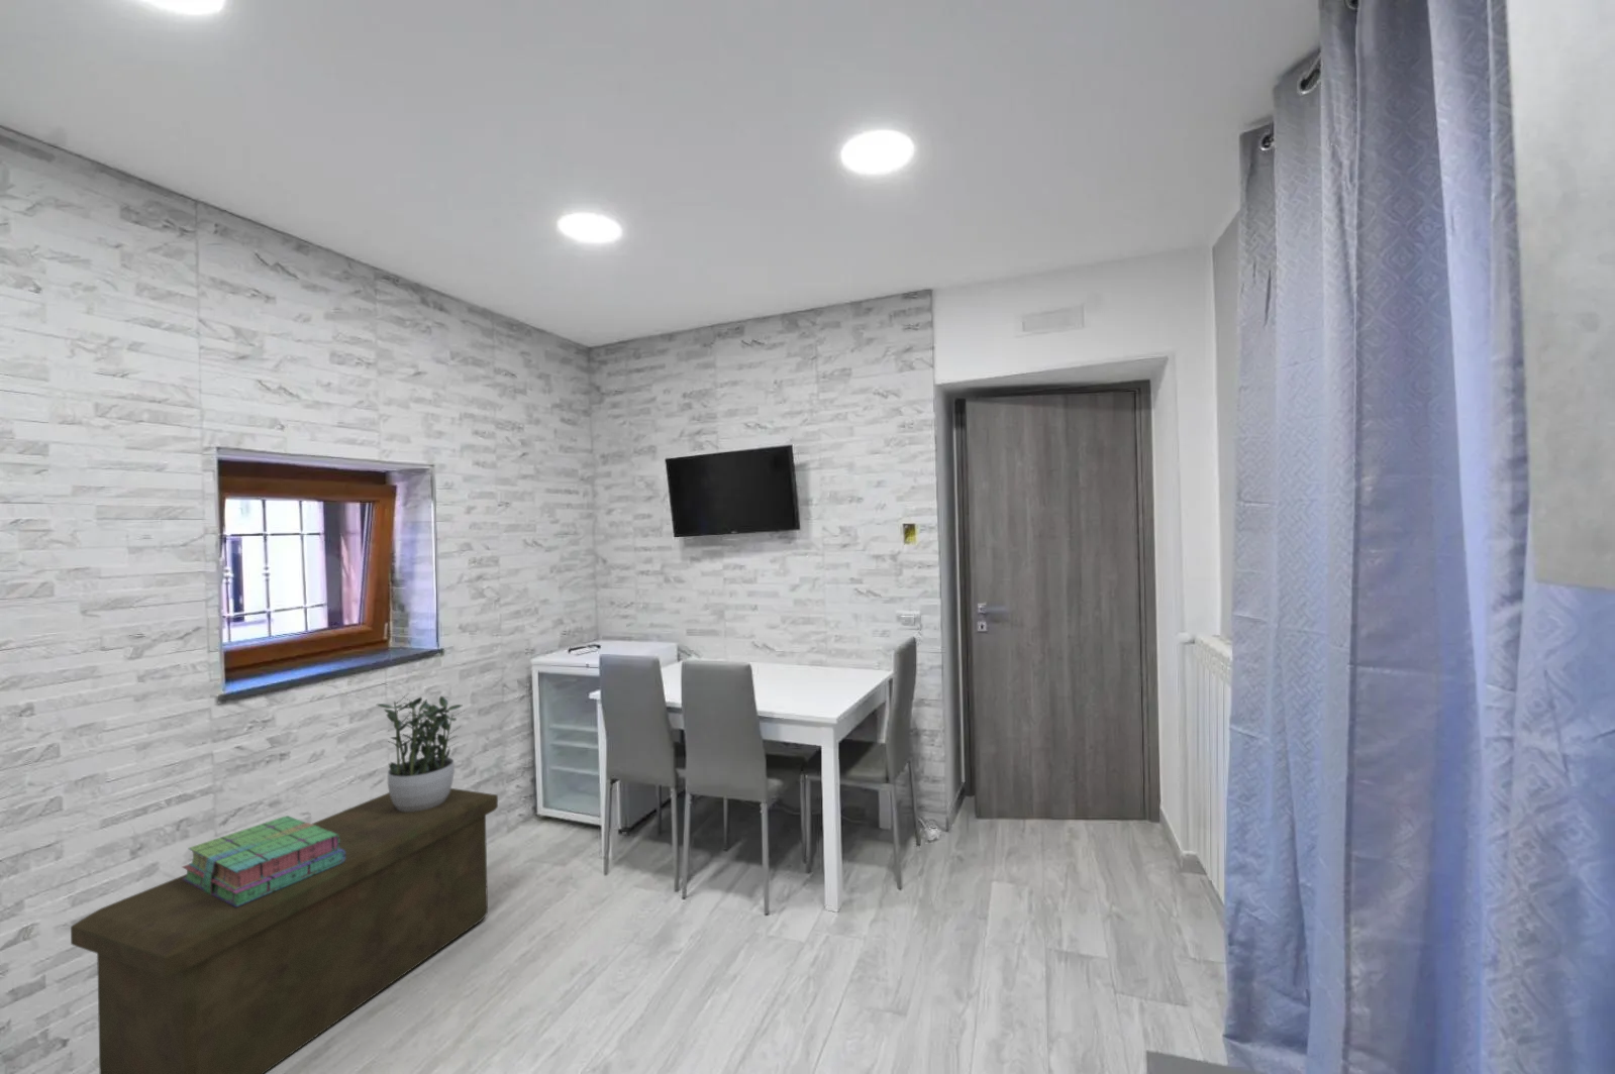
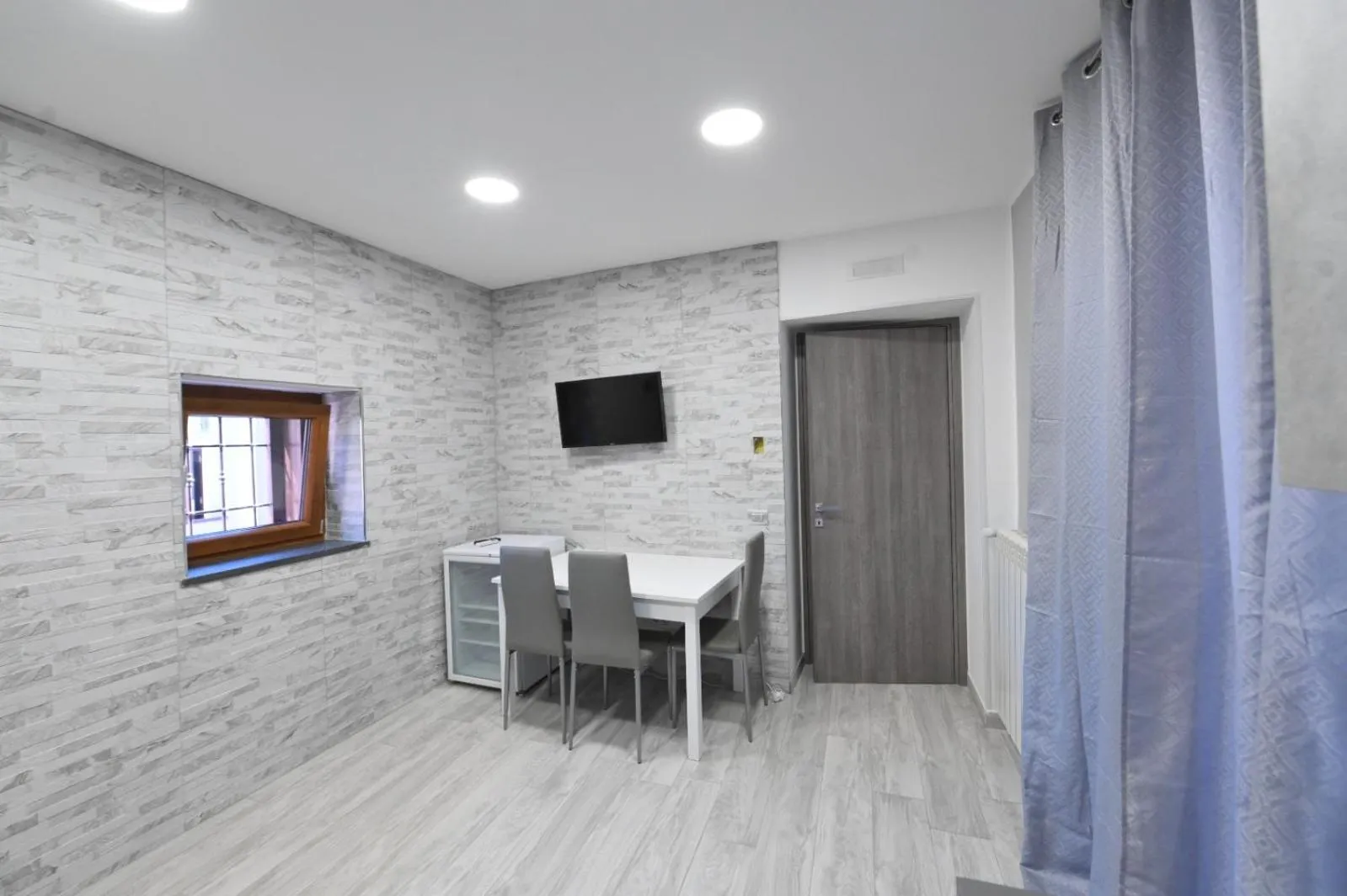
- storage bench (327, 913)
- stack of books (265, 853)
- potted plant (423, 744)
